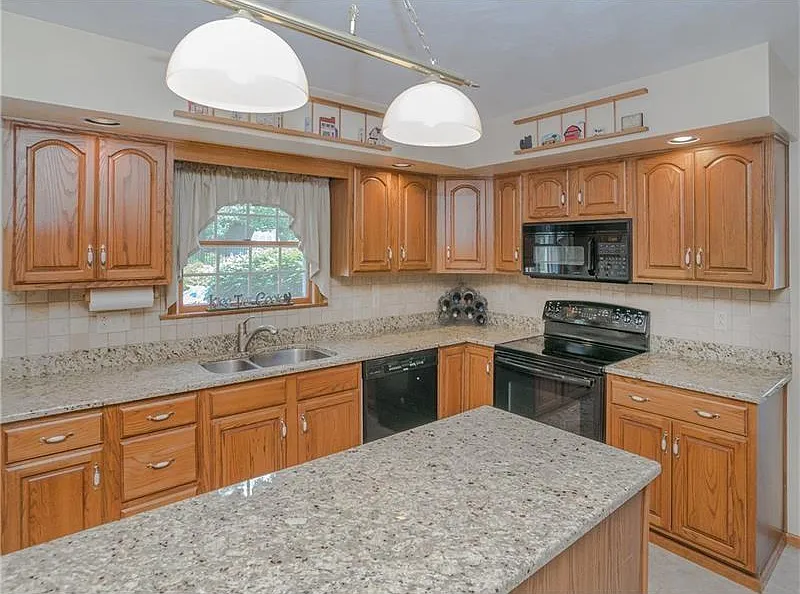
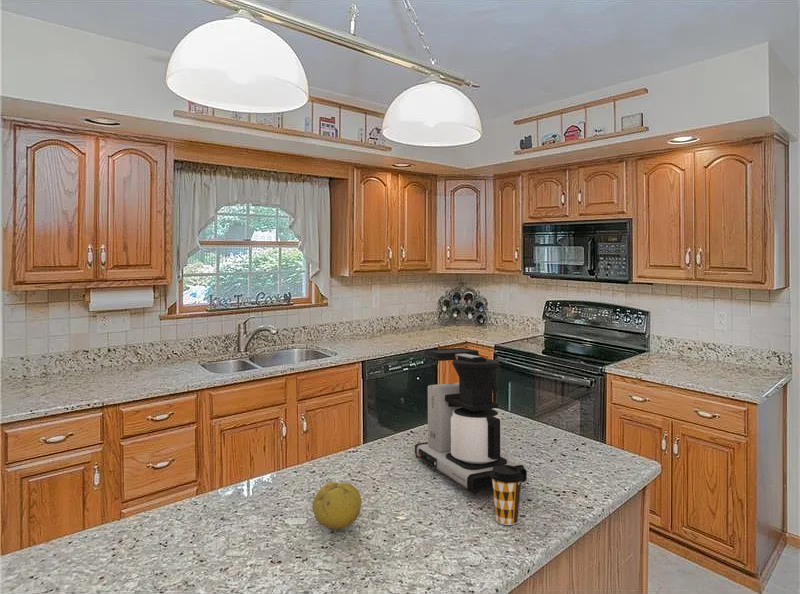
+ coffee cup (506, 494)
+ coffee maker (466, 412)
+ fruit (337, 505)
